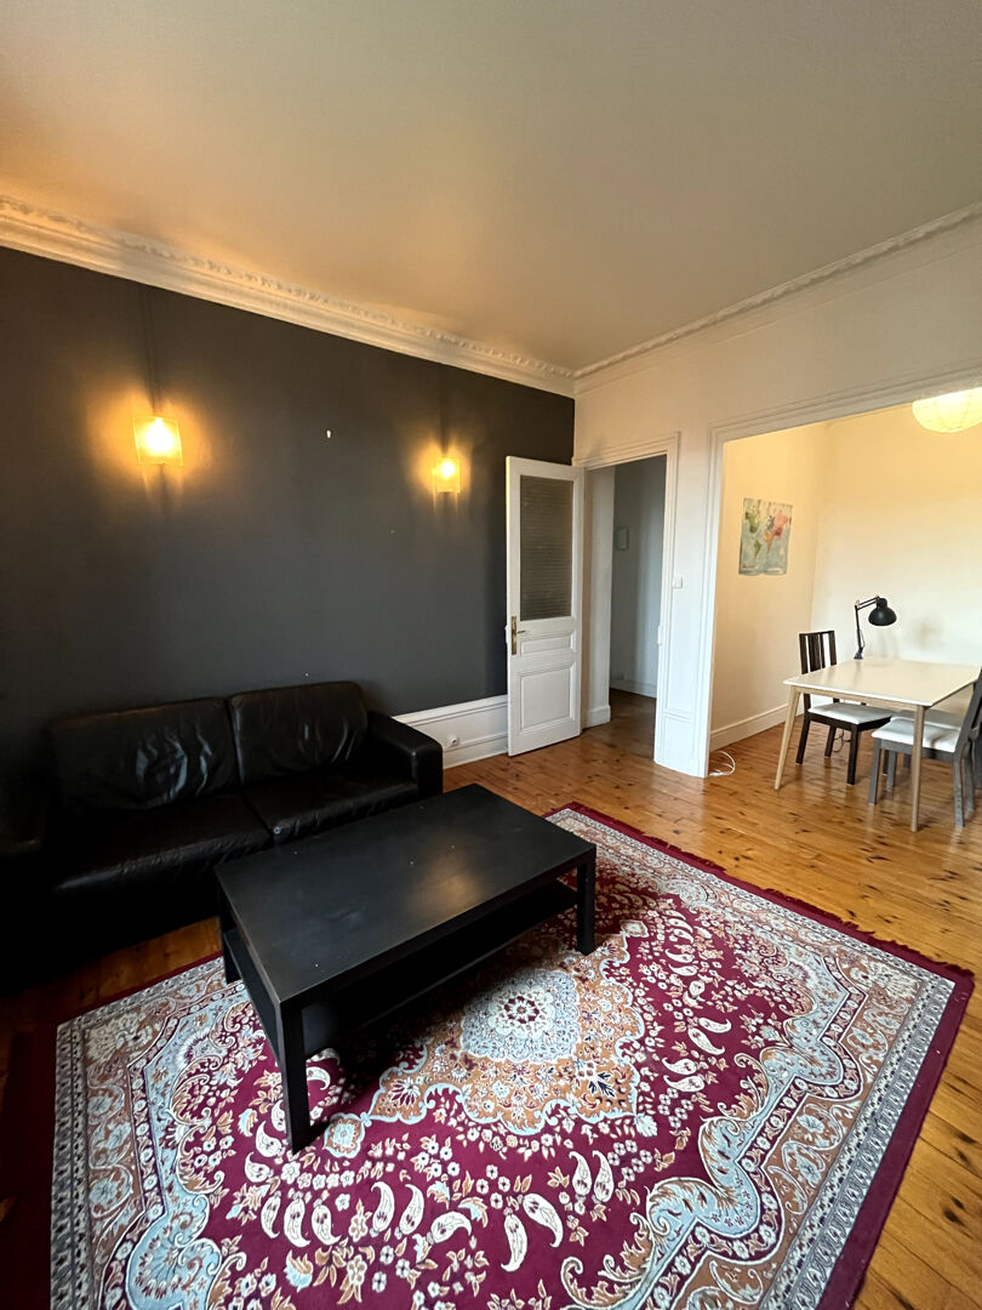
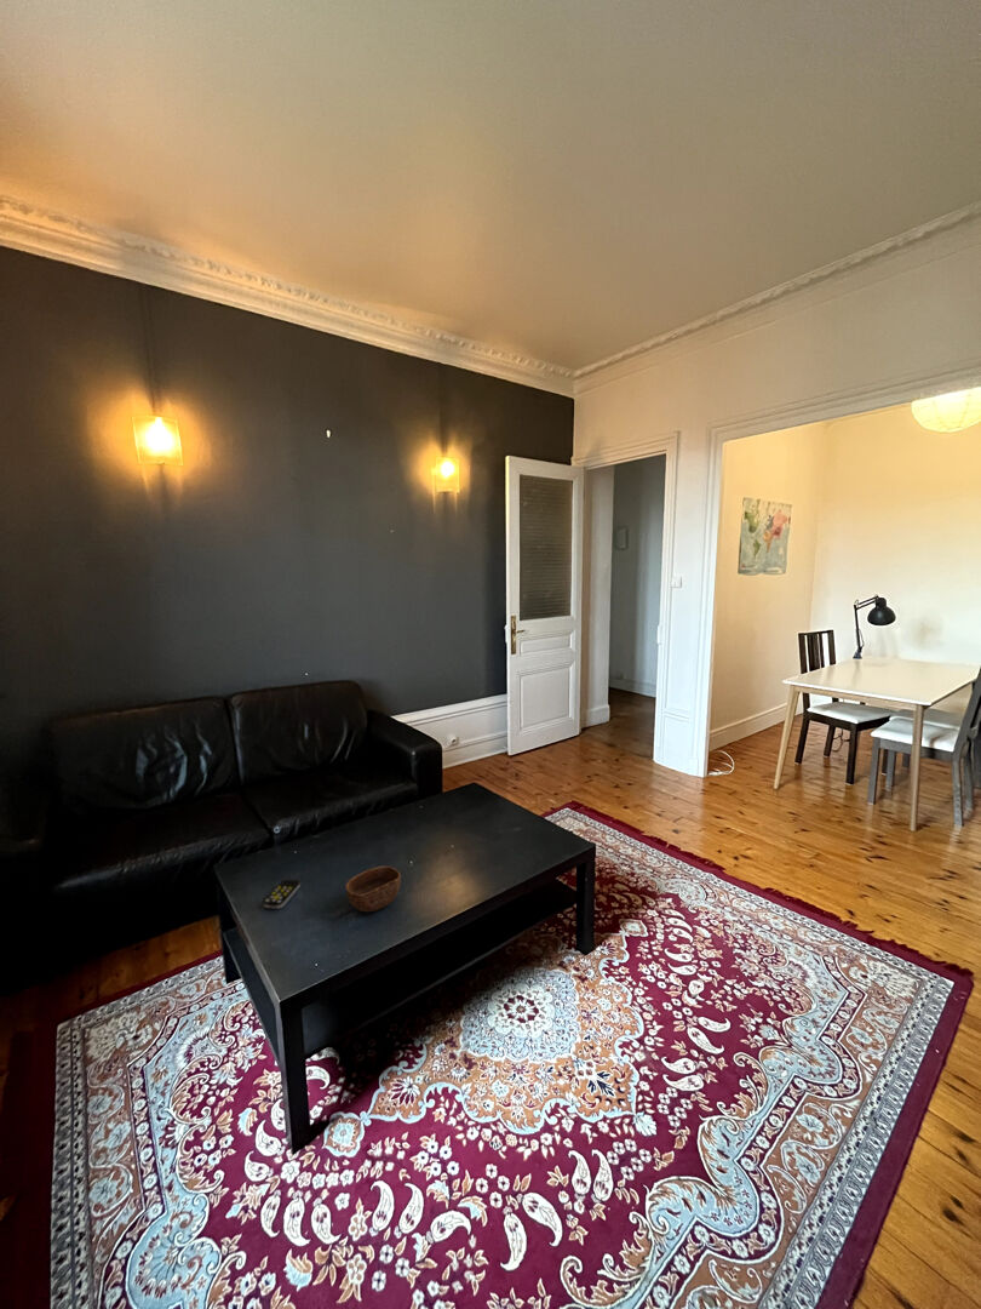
+ bowl (374, 890)
+ remote control (282, 893)
